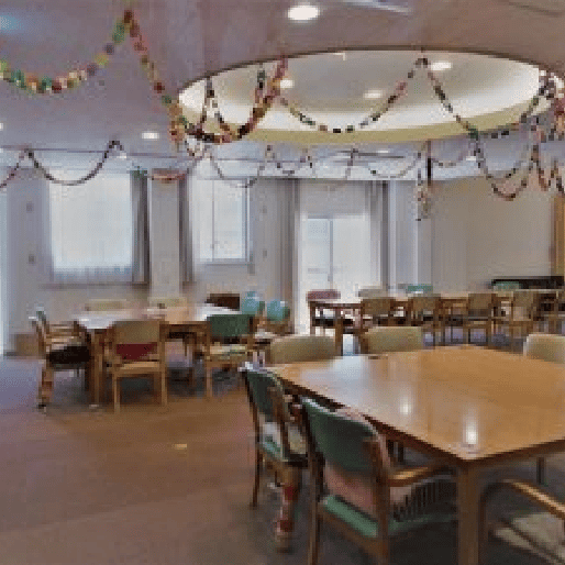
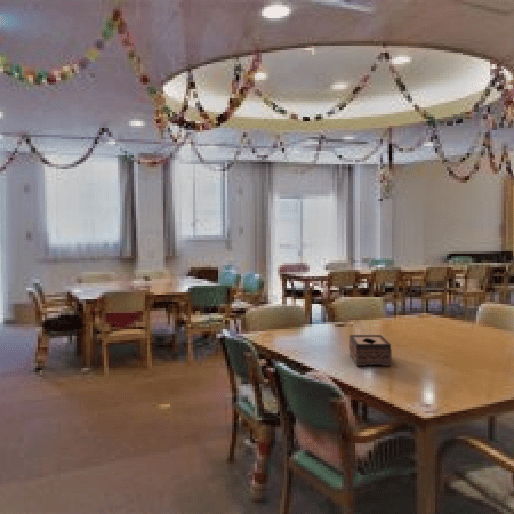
+ tissue box (369, 349)
